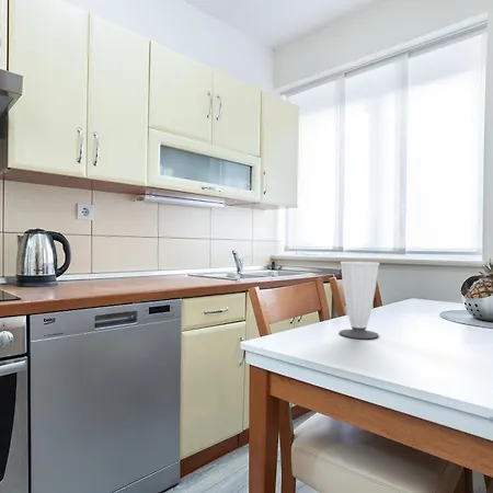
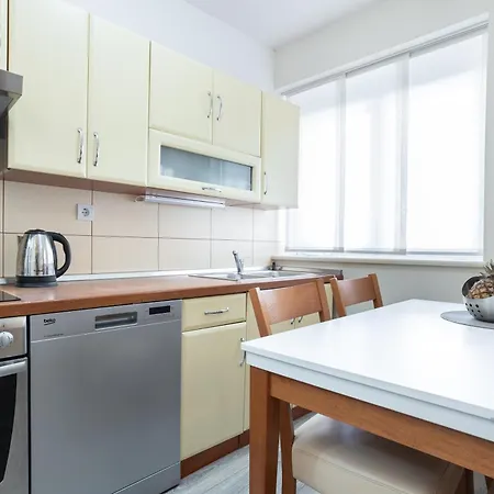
- cup (358, 298)
